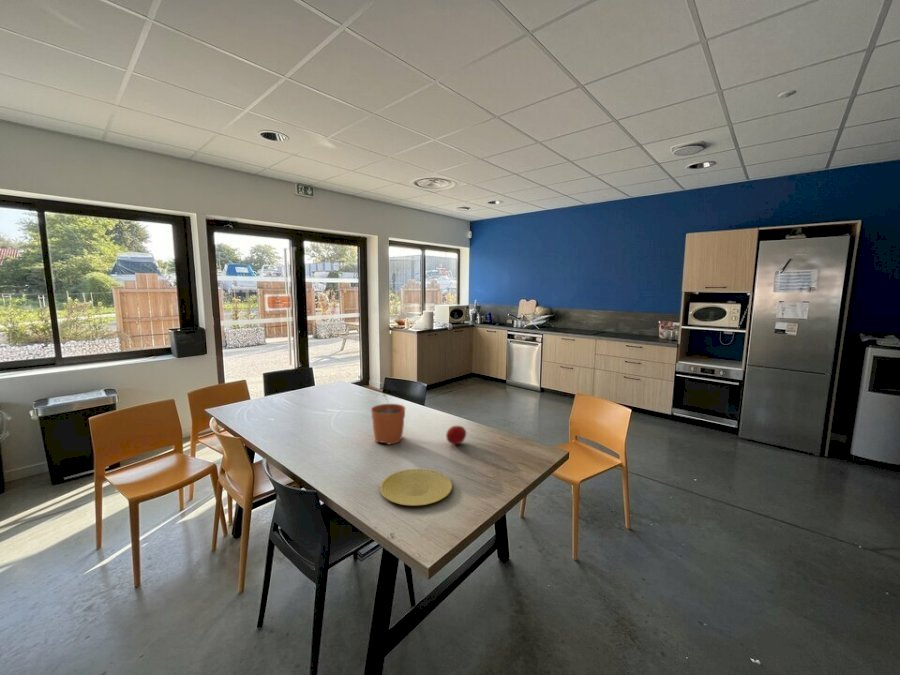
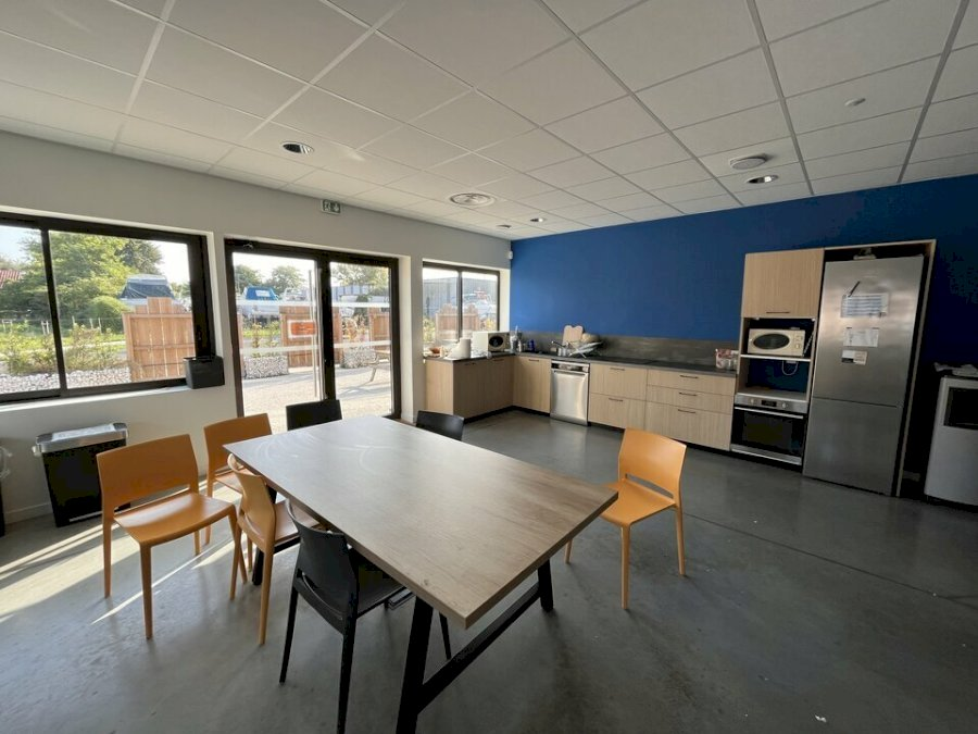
- plant pot (388, 416)
- fruit (456, 434)
- plate (416, 486)
